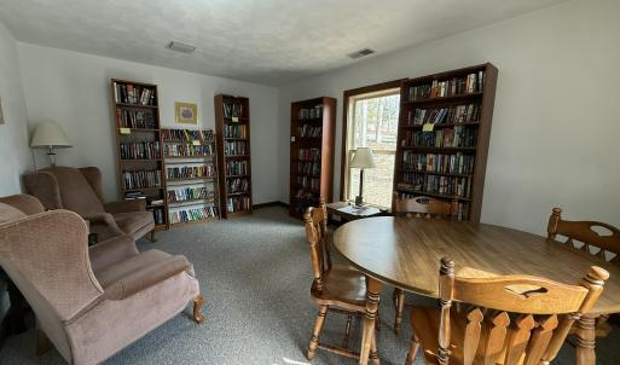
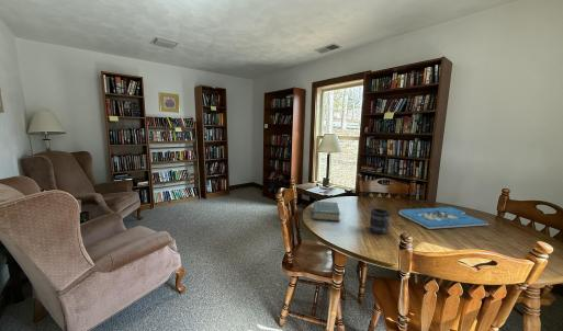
+ hardback book (325, 209)
+ mug (381, 222)
+ board game (441, 214)
